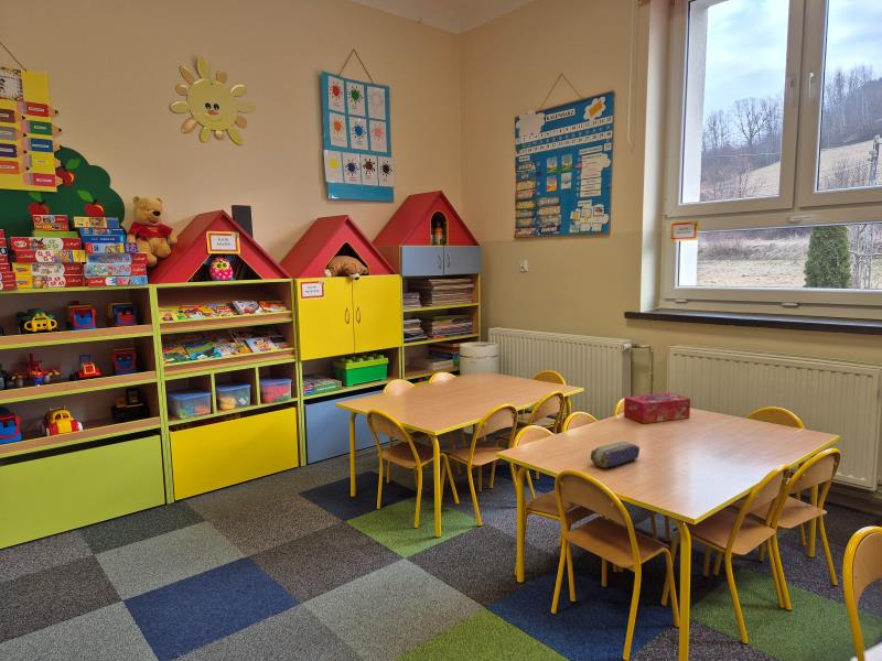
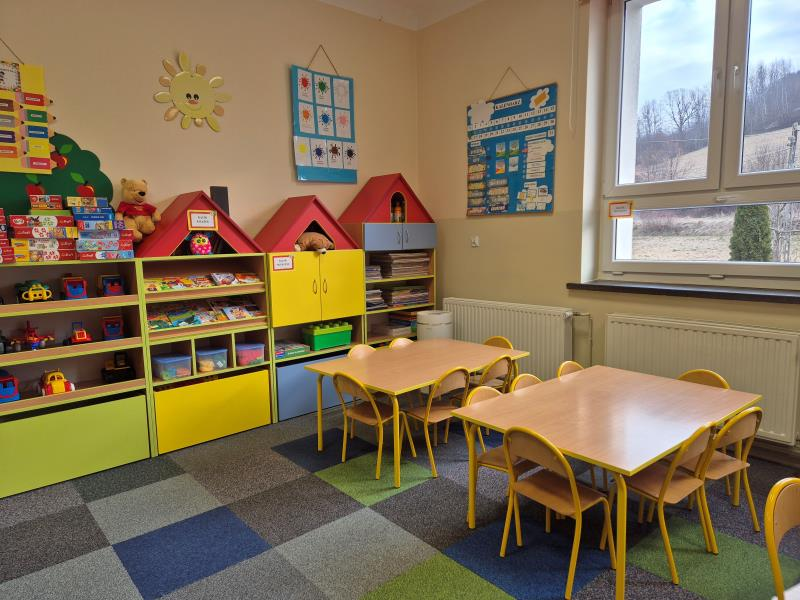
- tissue box (656, 407)
- pencil case (614, 453)
